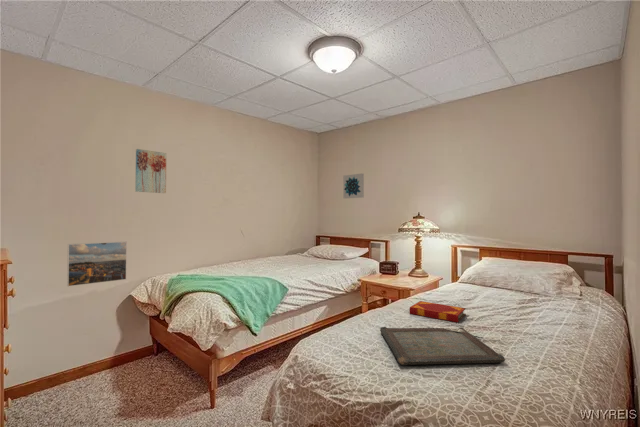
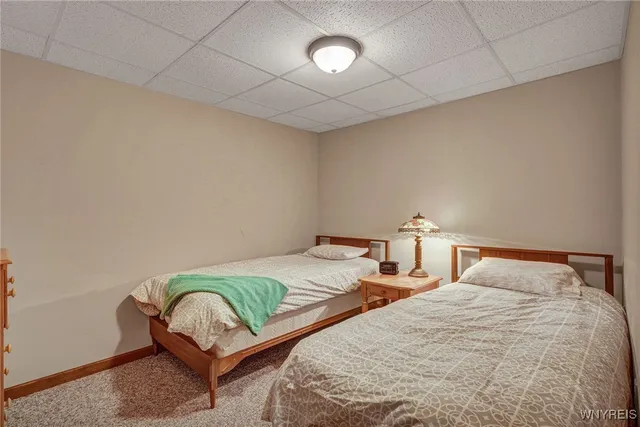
- wall art (151, 171)
- hardback book (437, 310)
- serving tray (435, 343)
- wall art (353, 186)
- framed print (98, 262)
